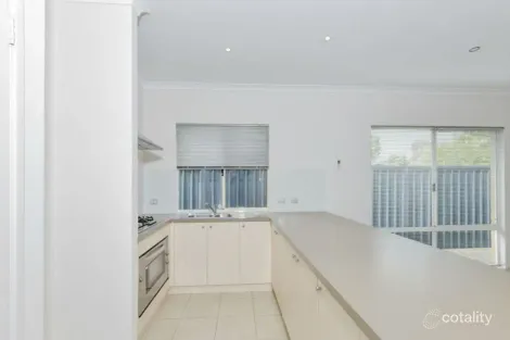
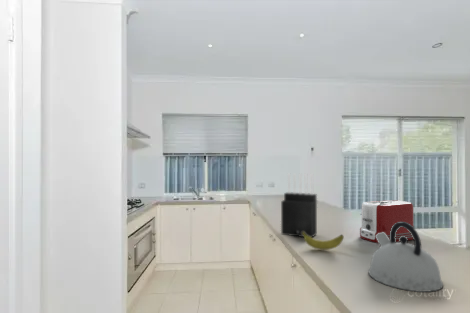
+ toaster (387, 219)
+ knife block (298, 204)
+ banana (322, 241)
+ kettle (401, 248)
